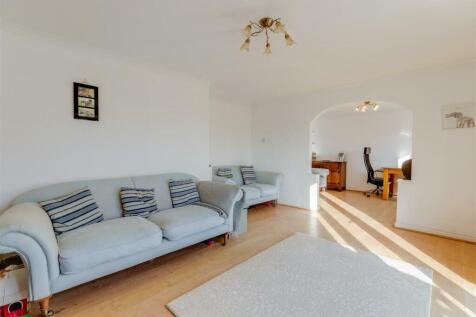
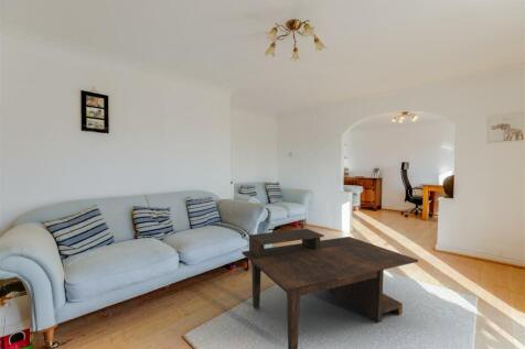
+ coffee table (325, 274)
